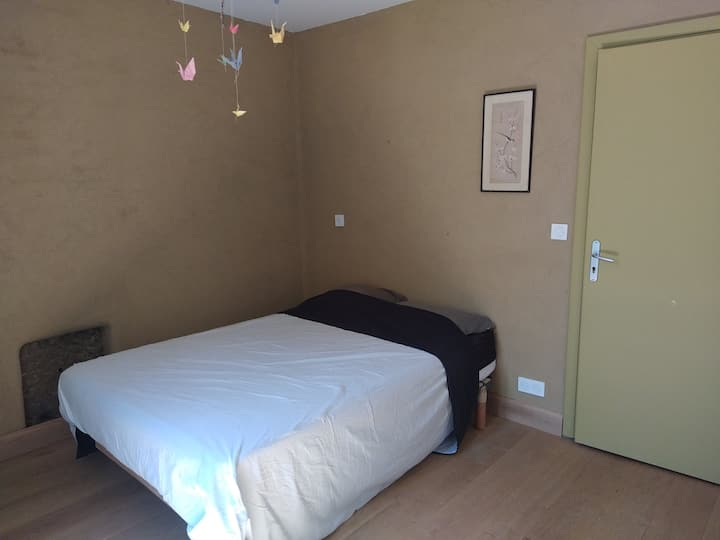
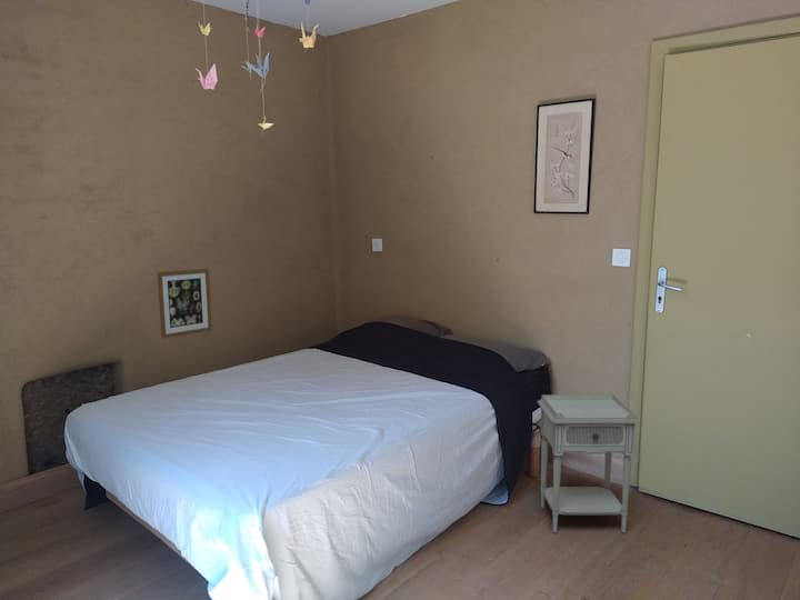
+ wall art (186, 302)
+ nightstand (587, 453)
